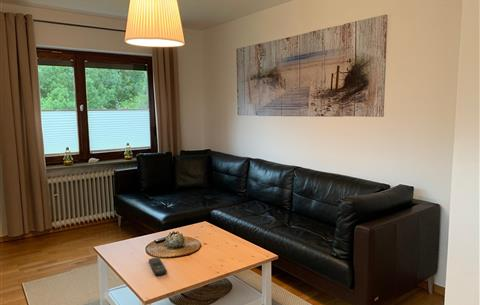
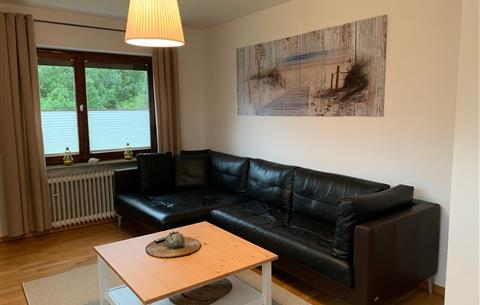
- remote control (157, 265)
